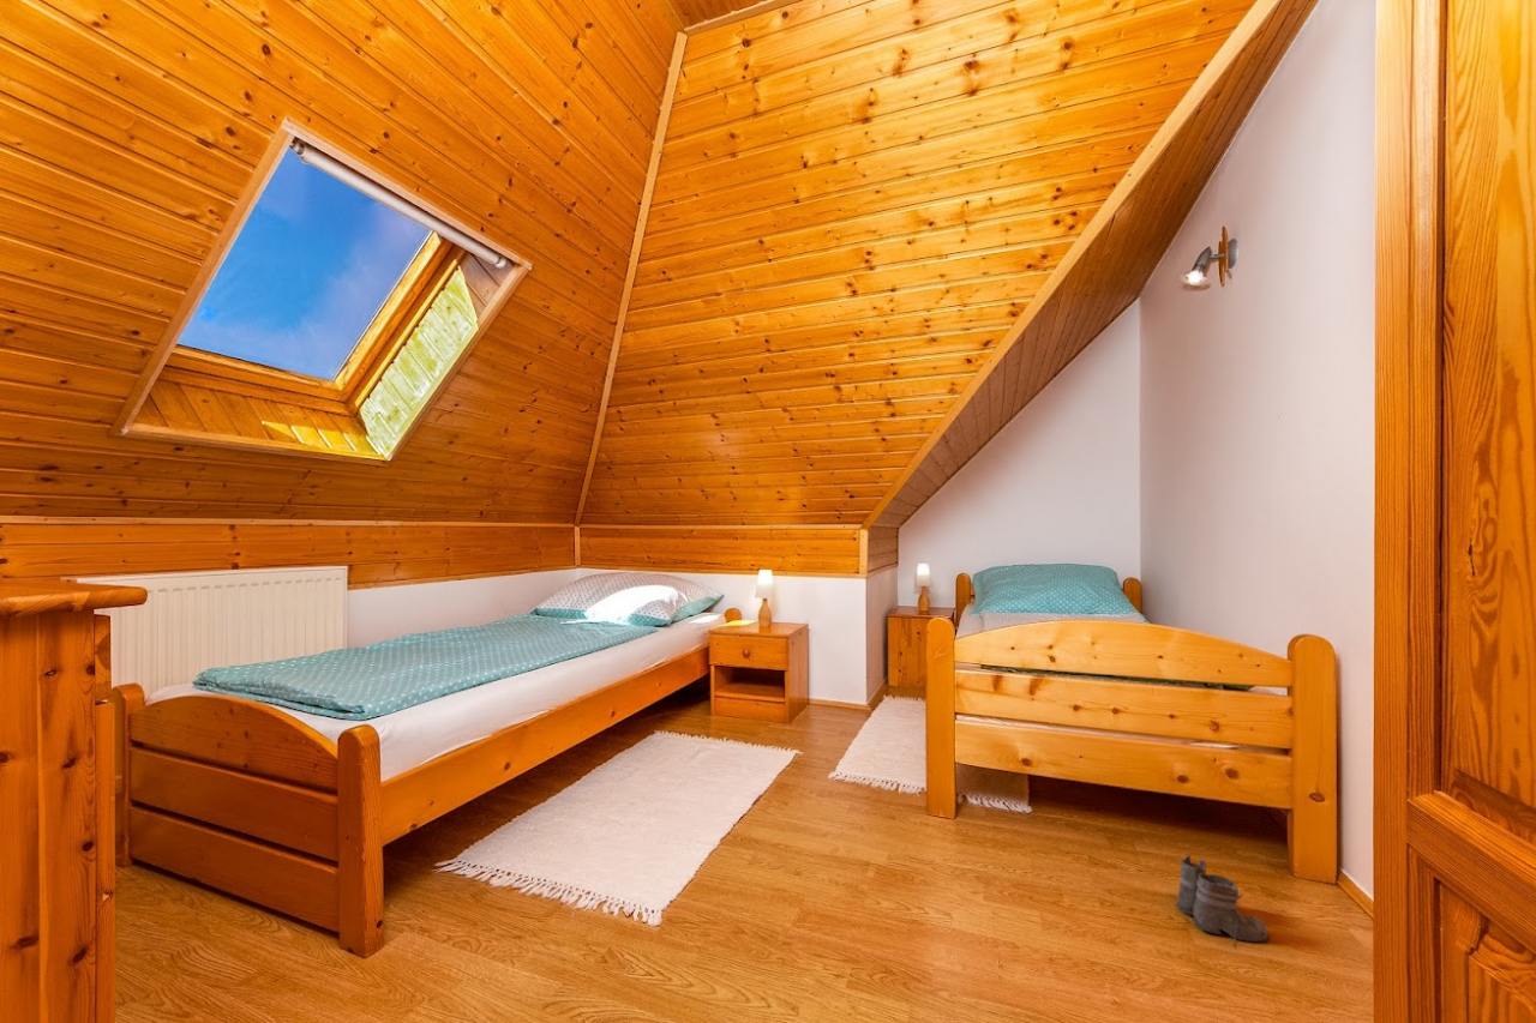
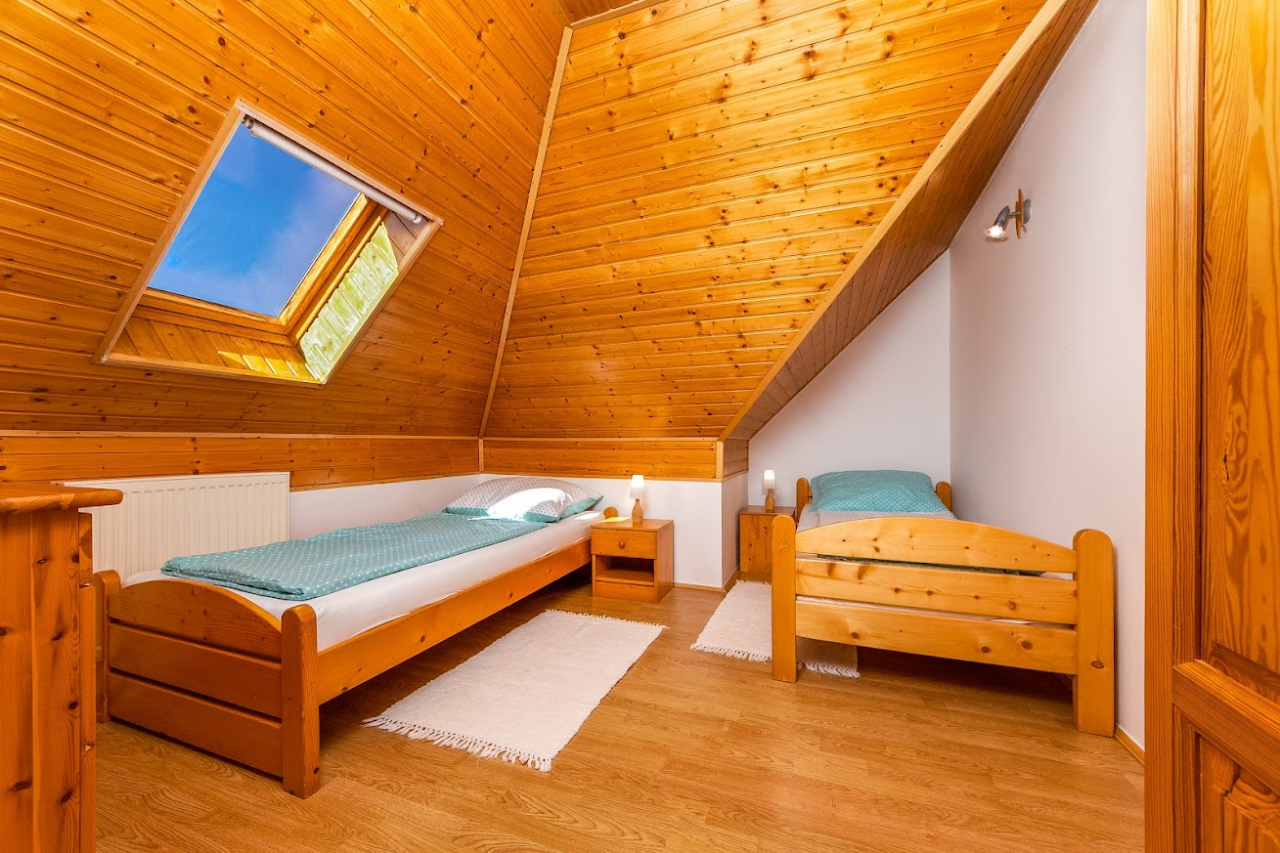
- boots (1216, 893)
